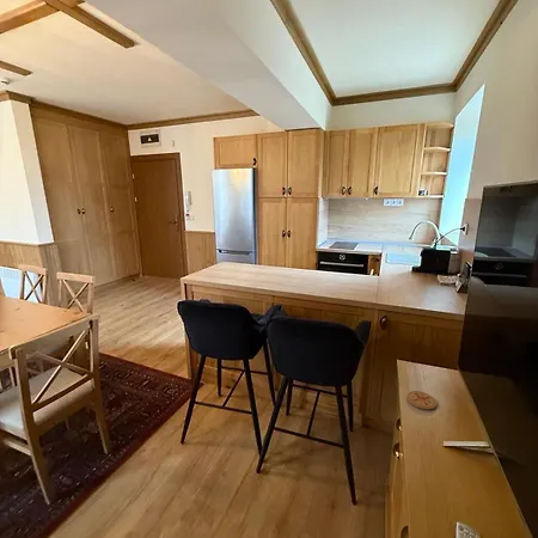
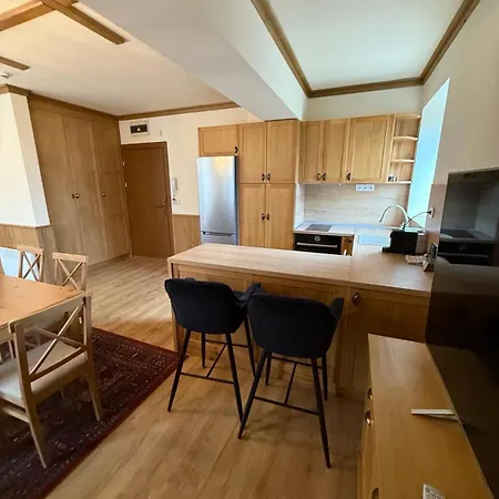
- coaster (421, 399)
